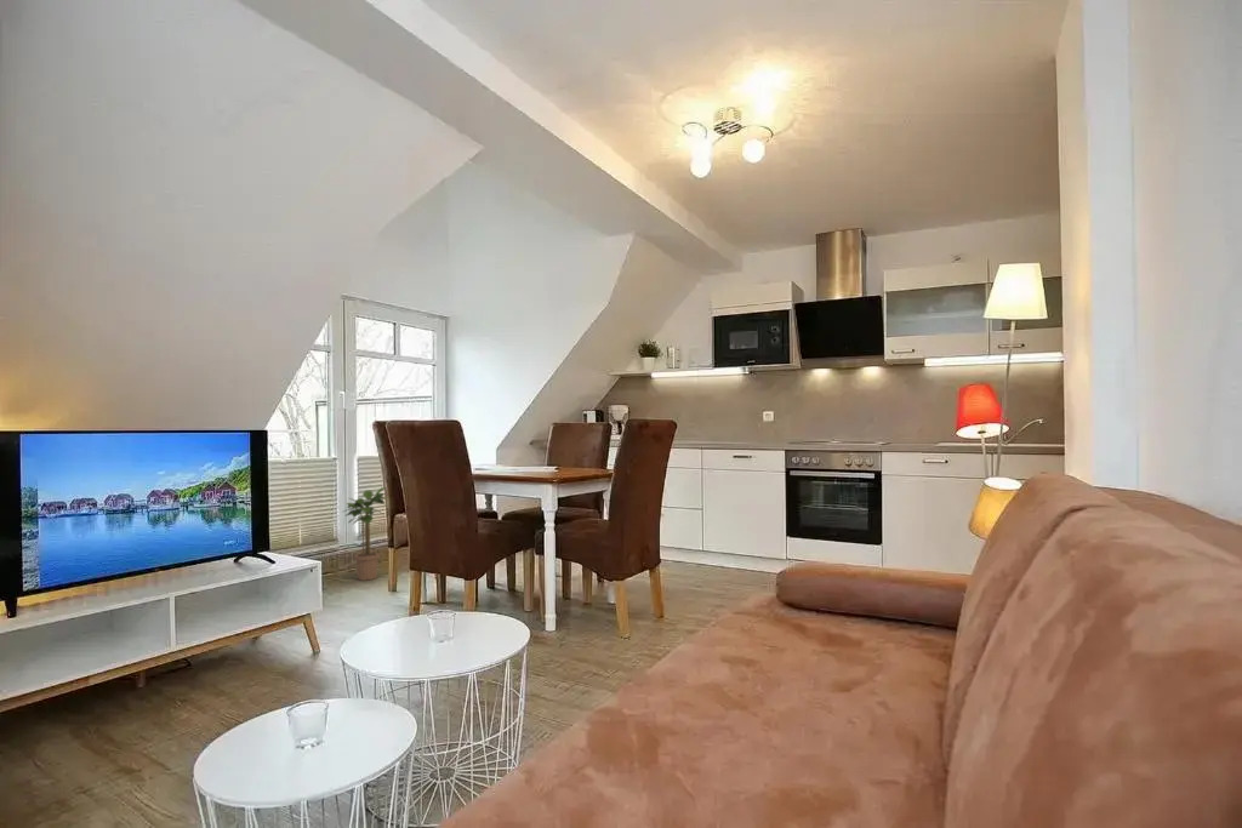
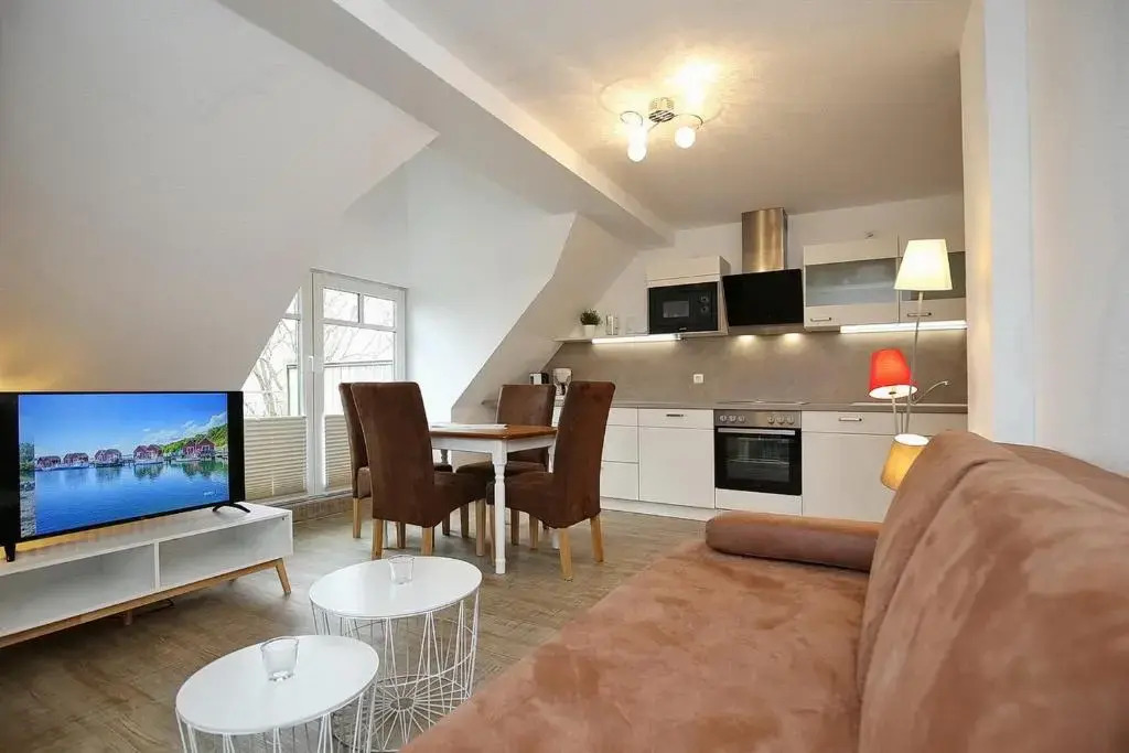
- potted plant (363, 532)
